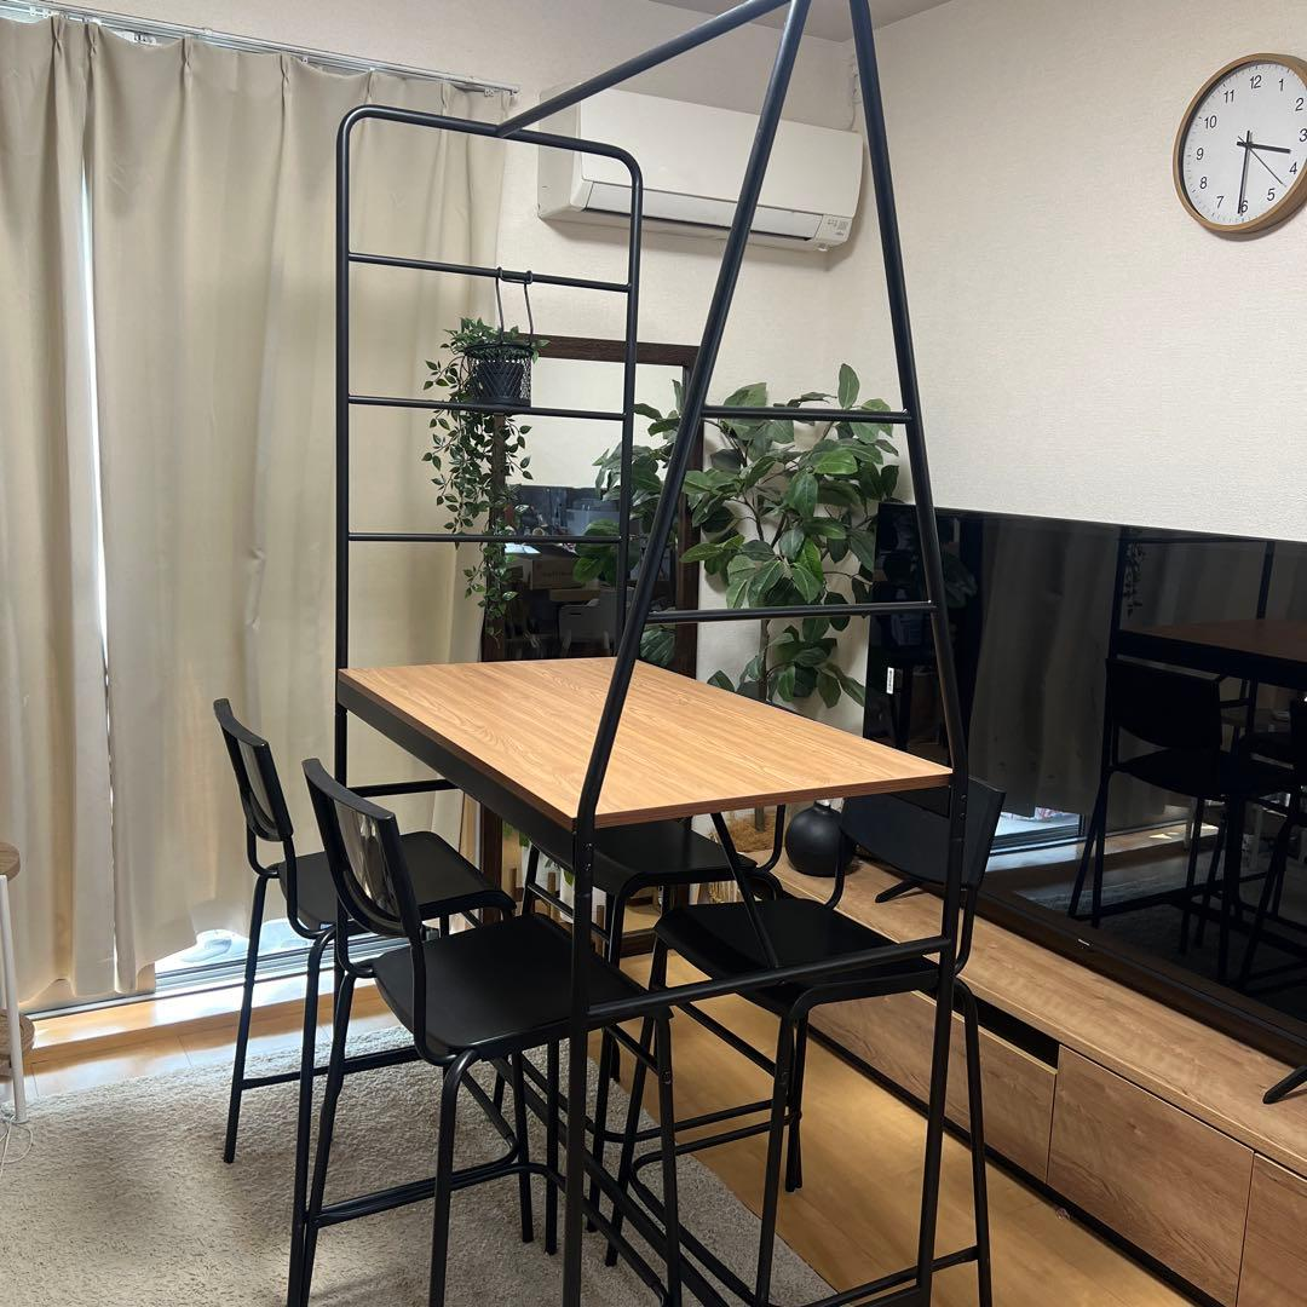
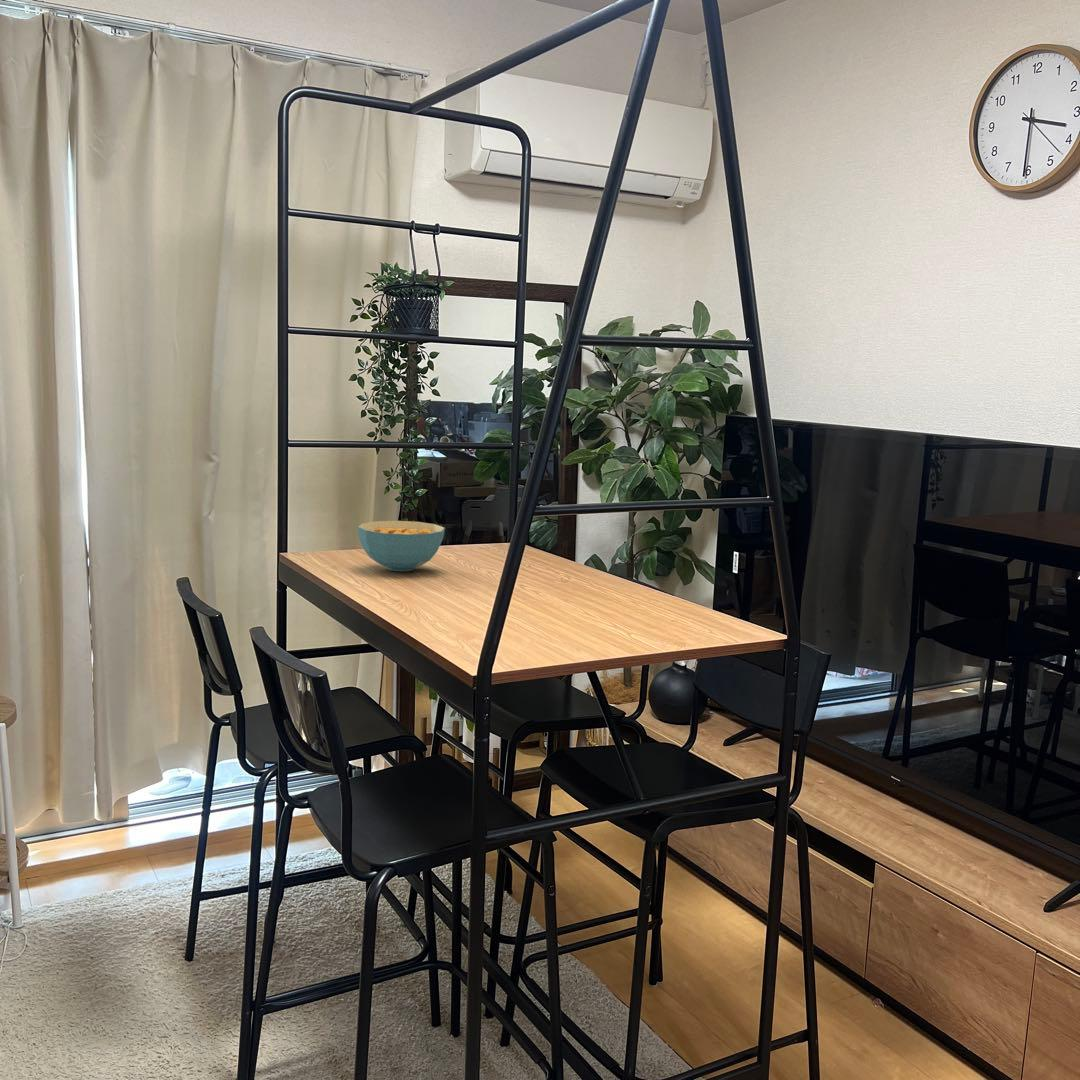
+ cereal bowl (401, 548)
